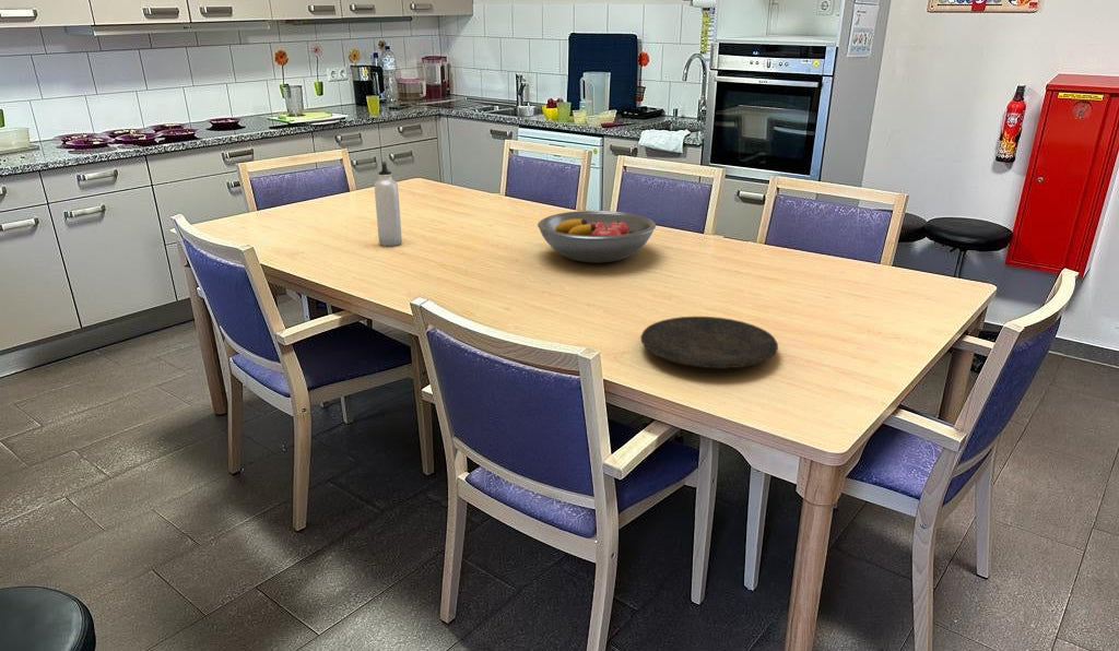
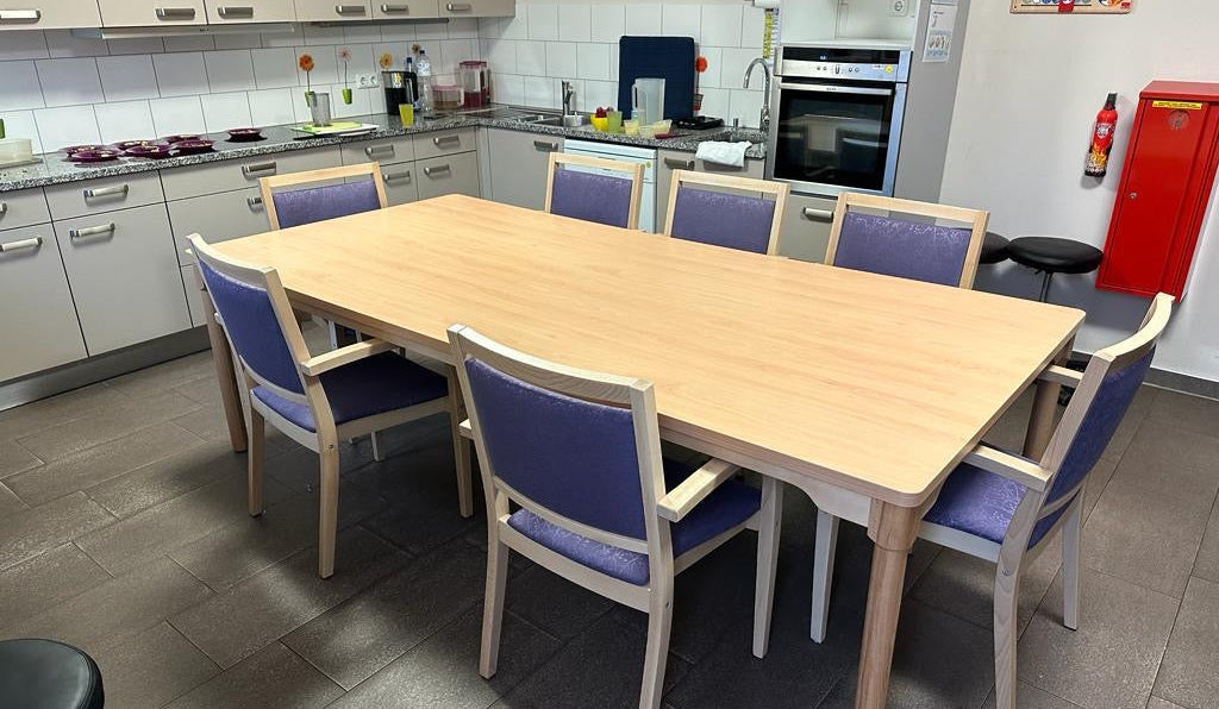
- fruit bowl (596, 235)
- plate (707, 344)
- water bottle (387, 203)
